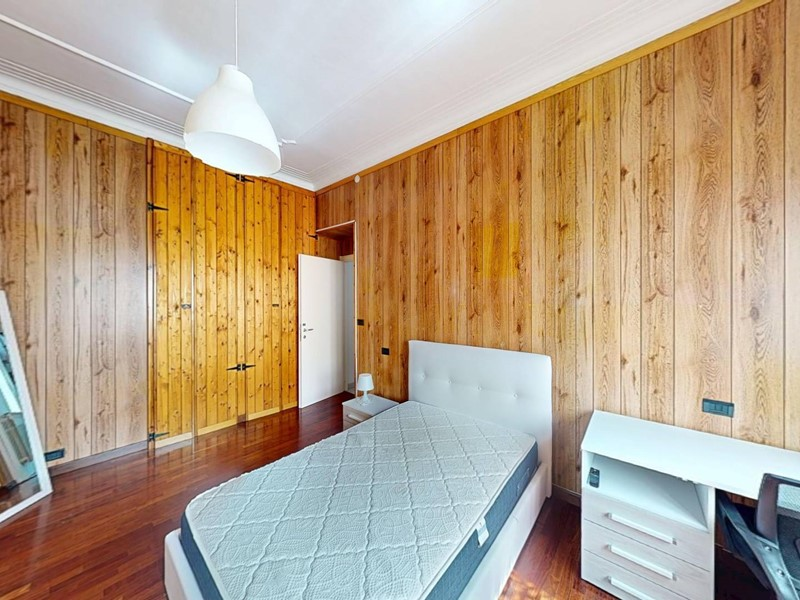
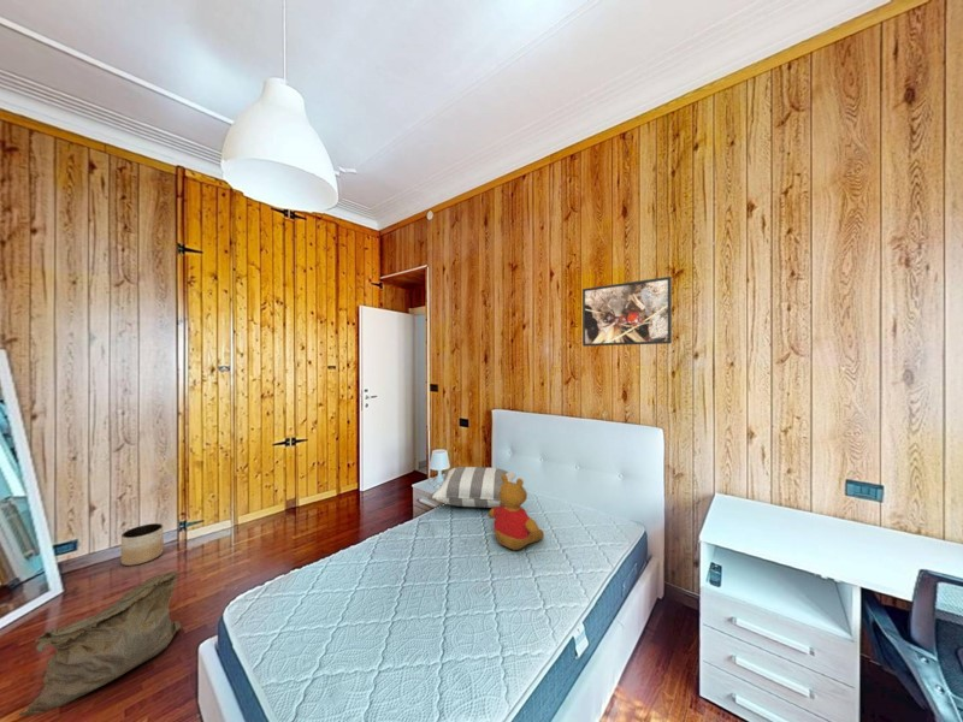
+ planter (142, 544)
+ pillow (475, 485)
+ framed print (624, 314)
+ teddy bear (518, 508)
+ bag (114, 631)
